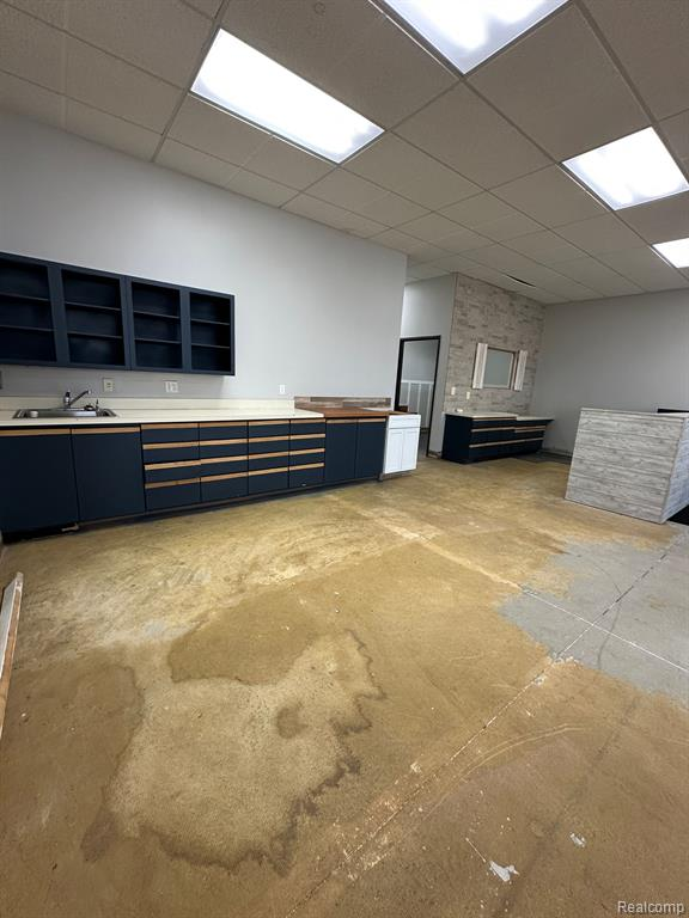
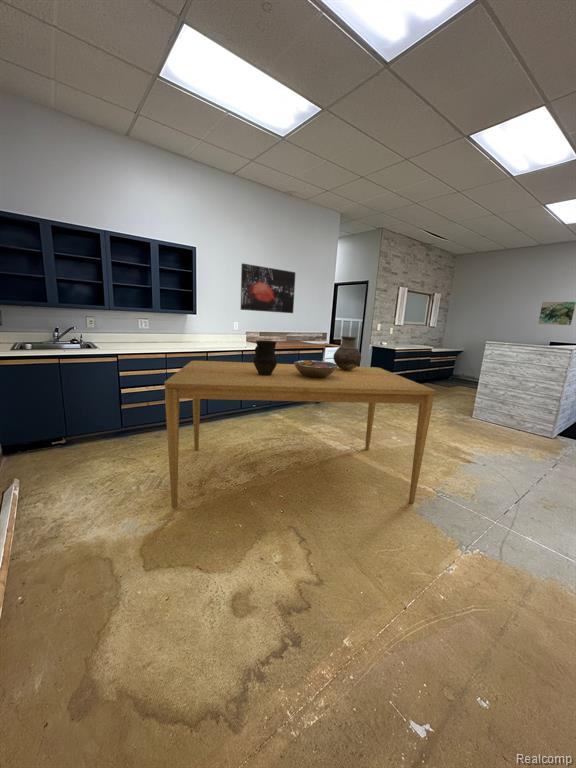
+ pitcher (264, 357)
+ vase (347, 353)
+ wall art (556, 313)
+ dining table (293, 400)
+ fruit bowl (315, 367)
+ wall art (269, 290)
